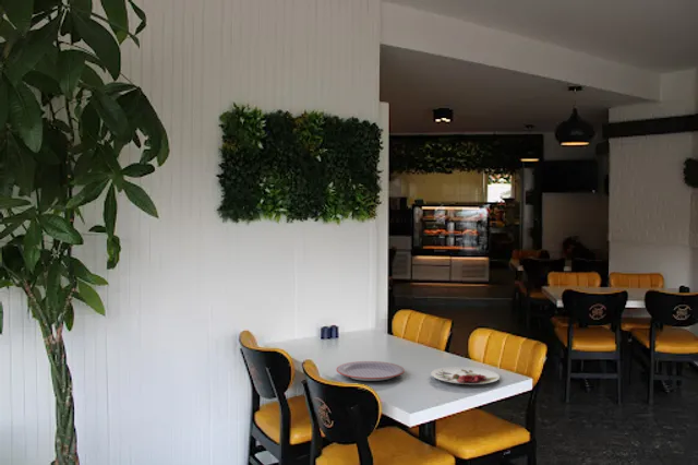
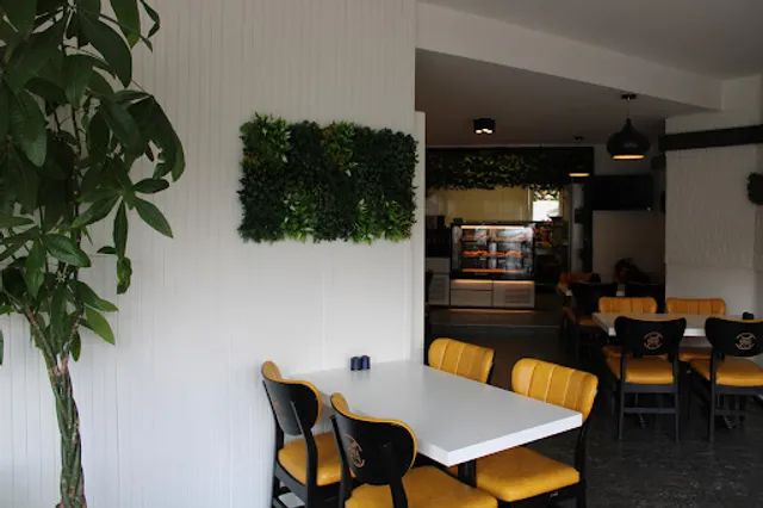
- plate (370, 371)
- plate (465, 373)
